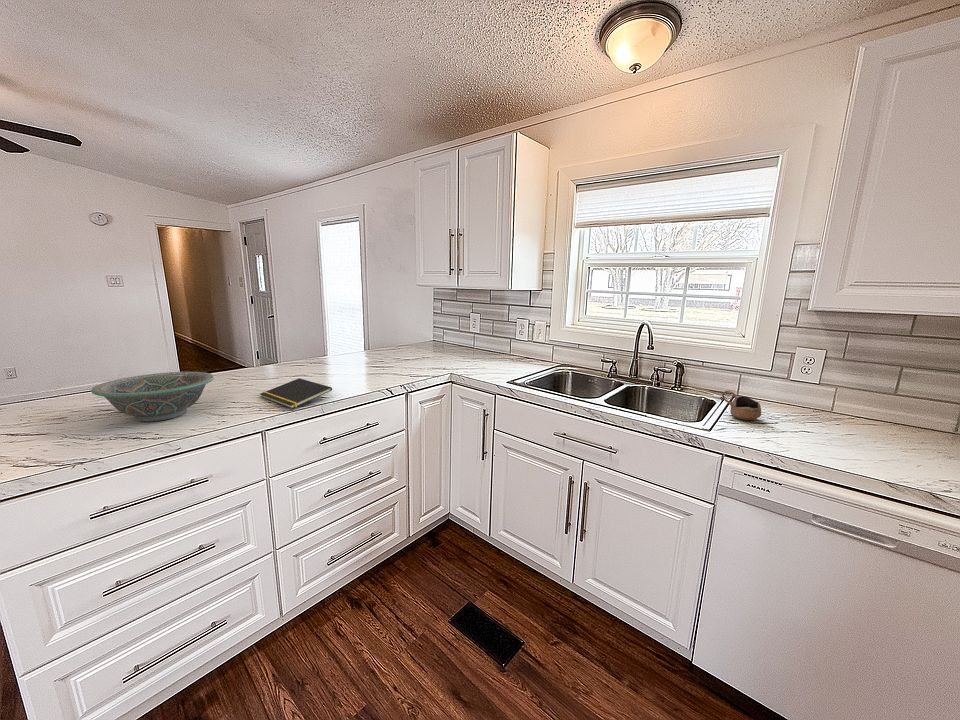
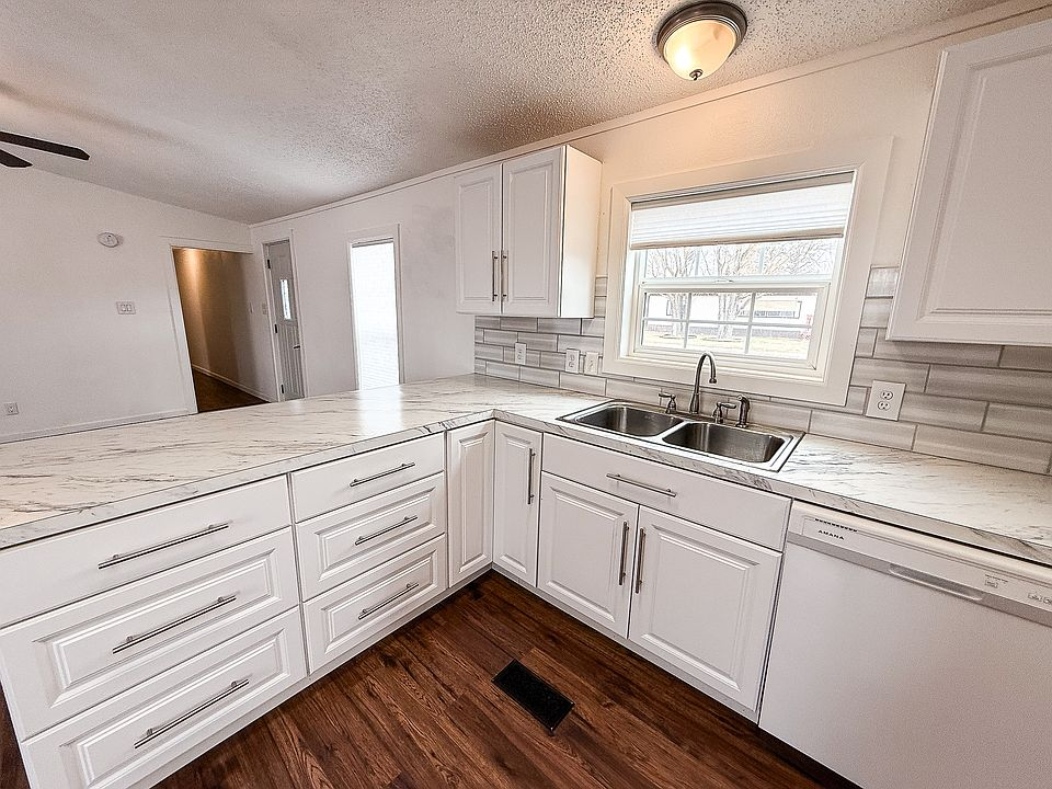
- decorative bowl (159, 398)
- notepad (296, 392)
- cup (742, 404)
